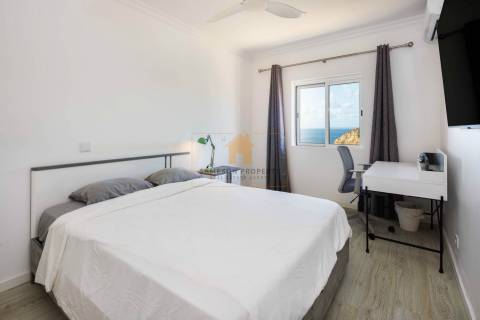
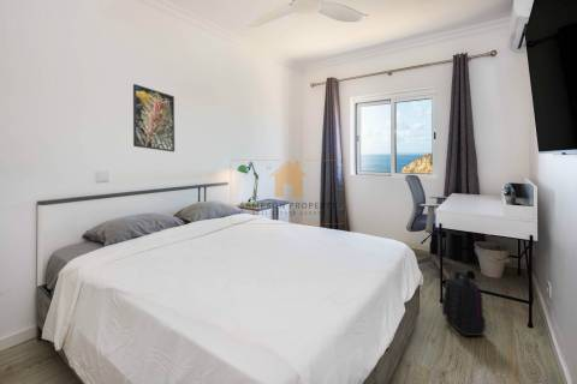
+ backpack (460, 299)
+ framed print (154, 119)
